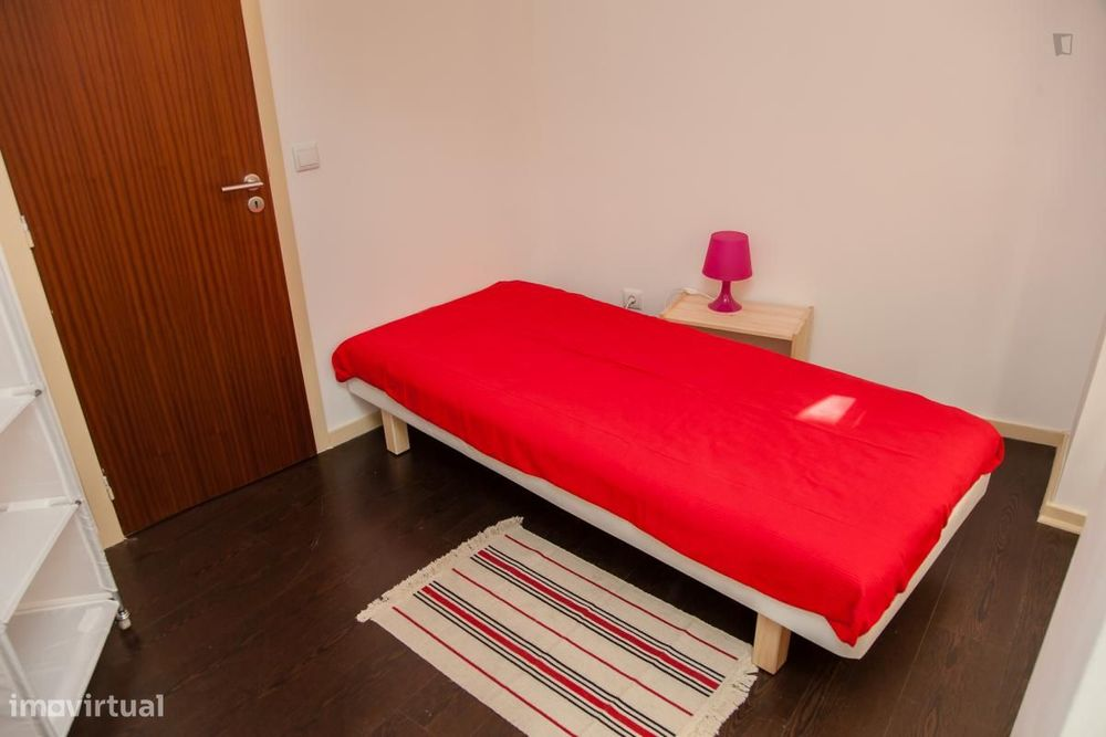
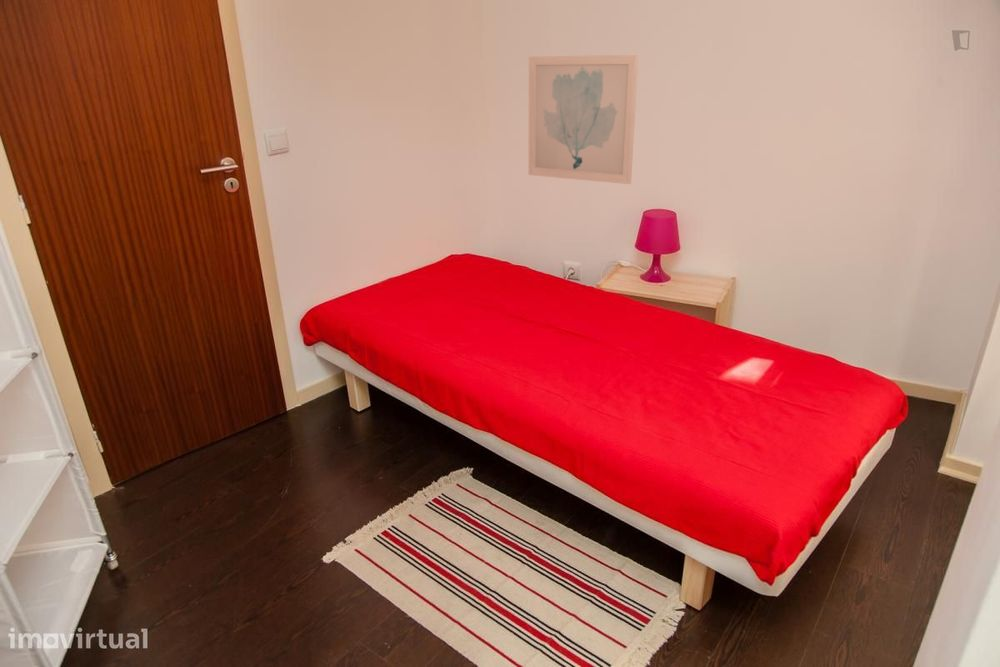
+ wall art (579, 119)
